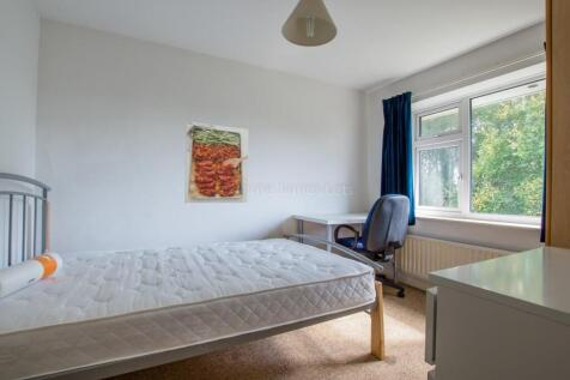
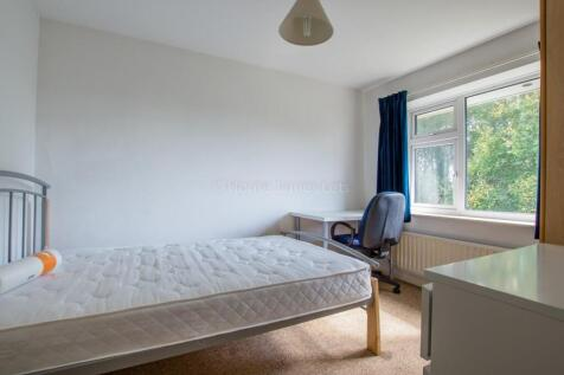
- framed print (218, 164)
